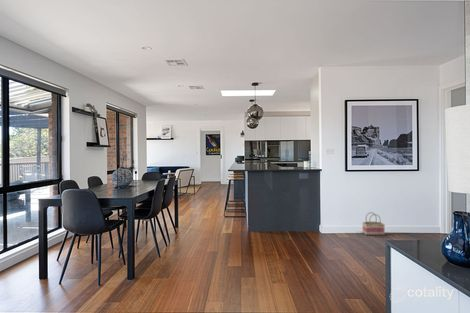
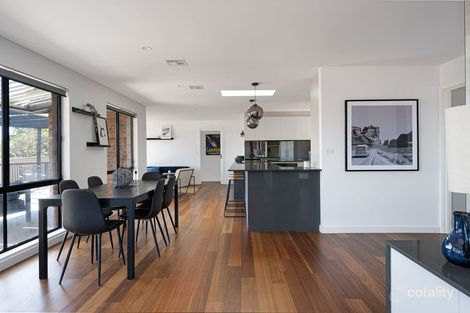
- basket (373, 223)
